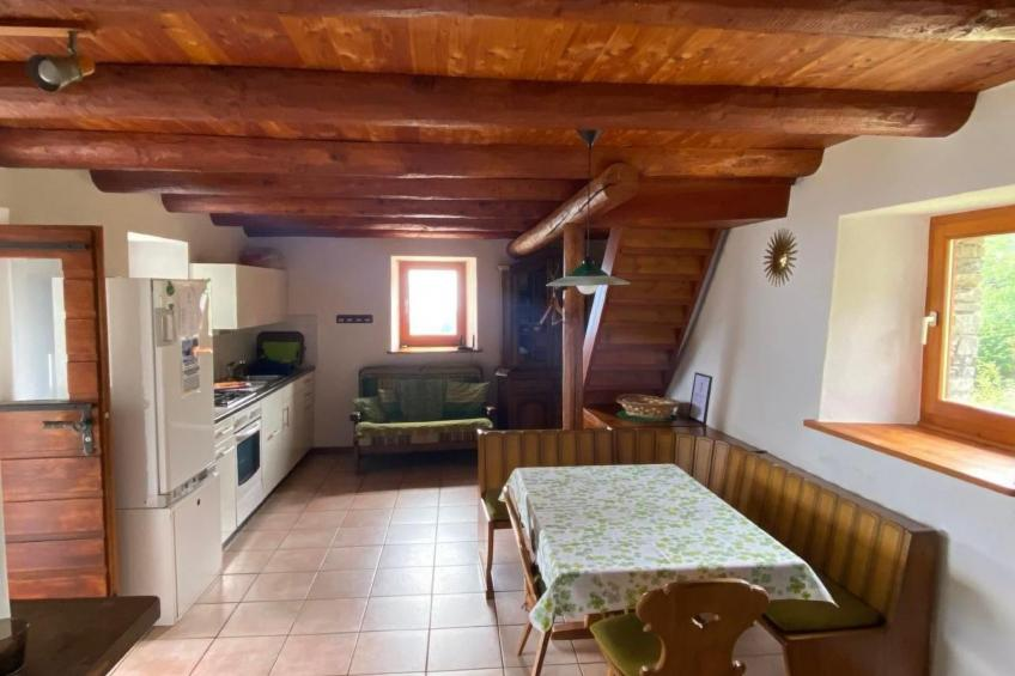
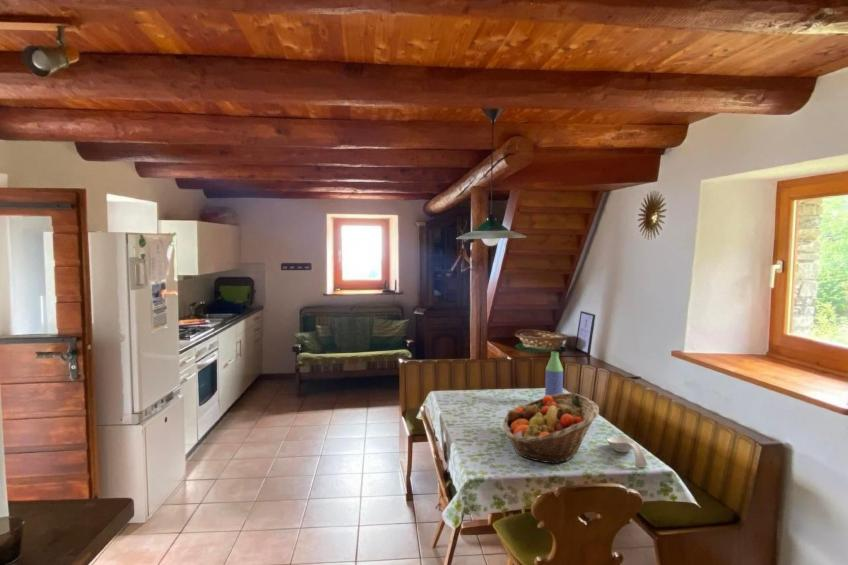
+ fruit basket (549, 423)
+ spoon rest (627, 446)
+ bottle (554, 378)
